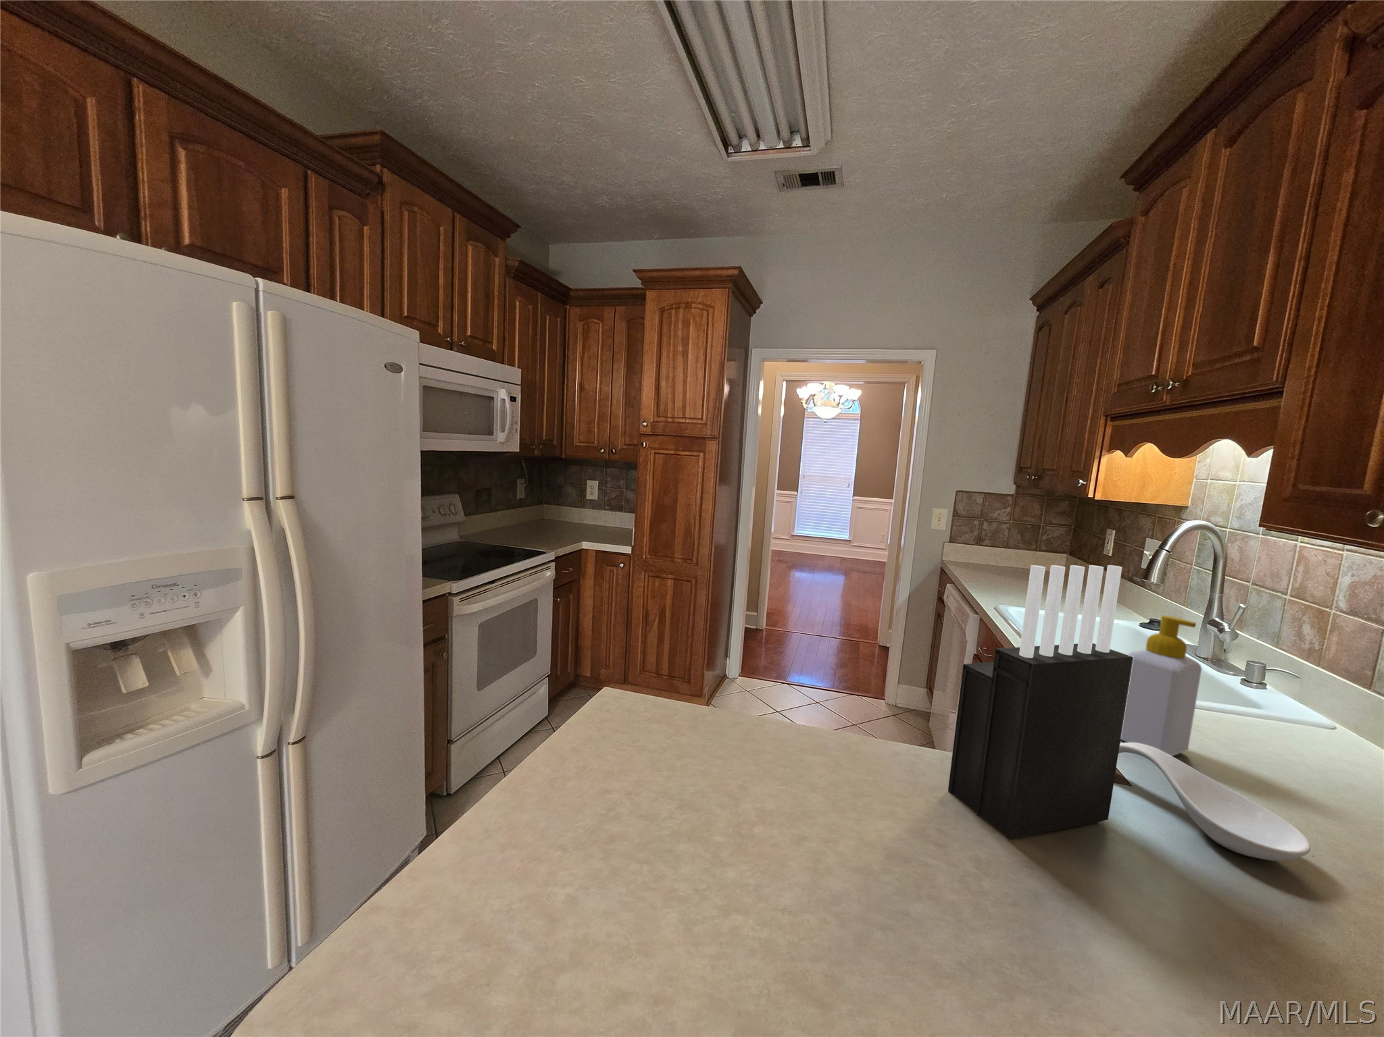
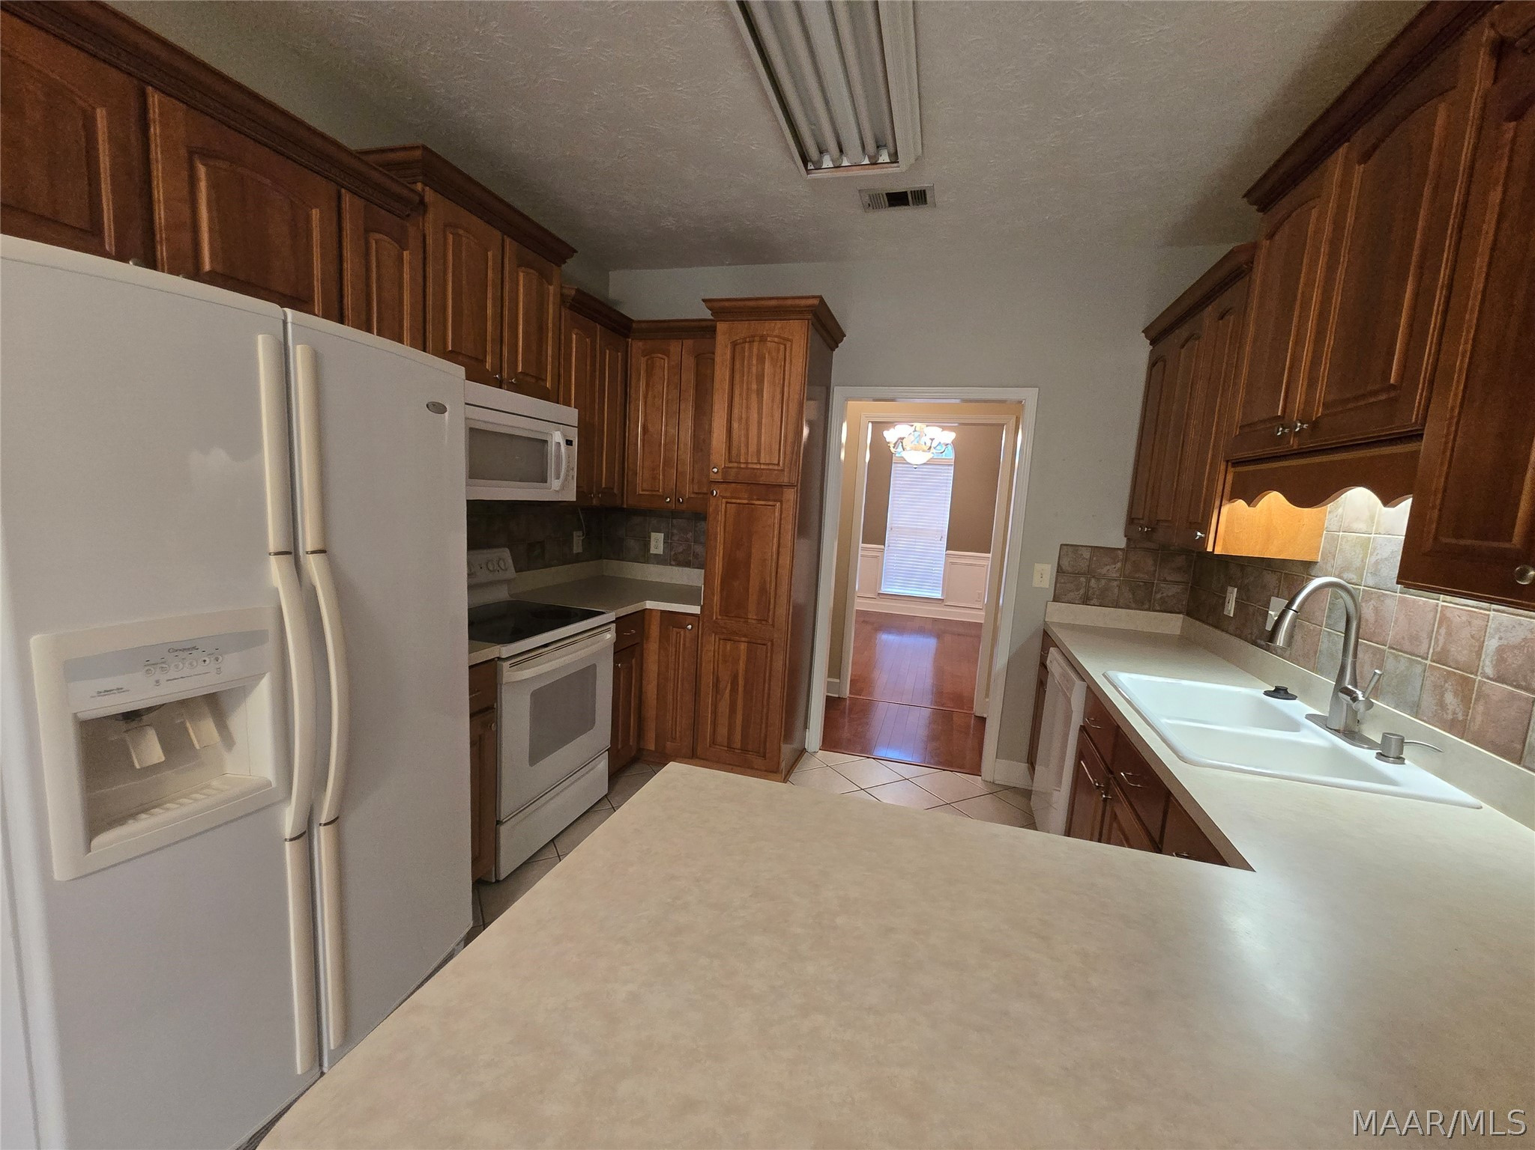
- knife block (1034, 683)
- soap bottle (1161, 681)
- spoon rest (1188, 793)
